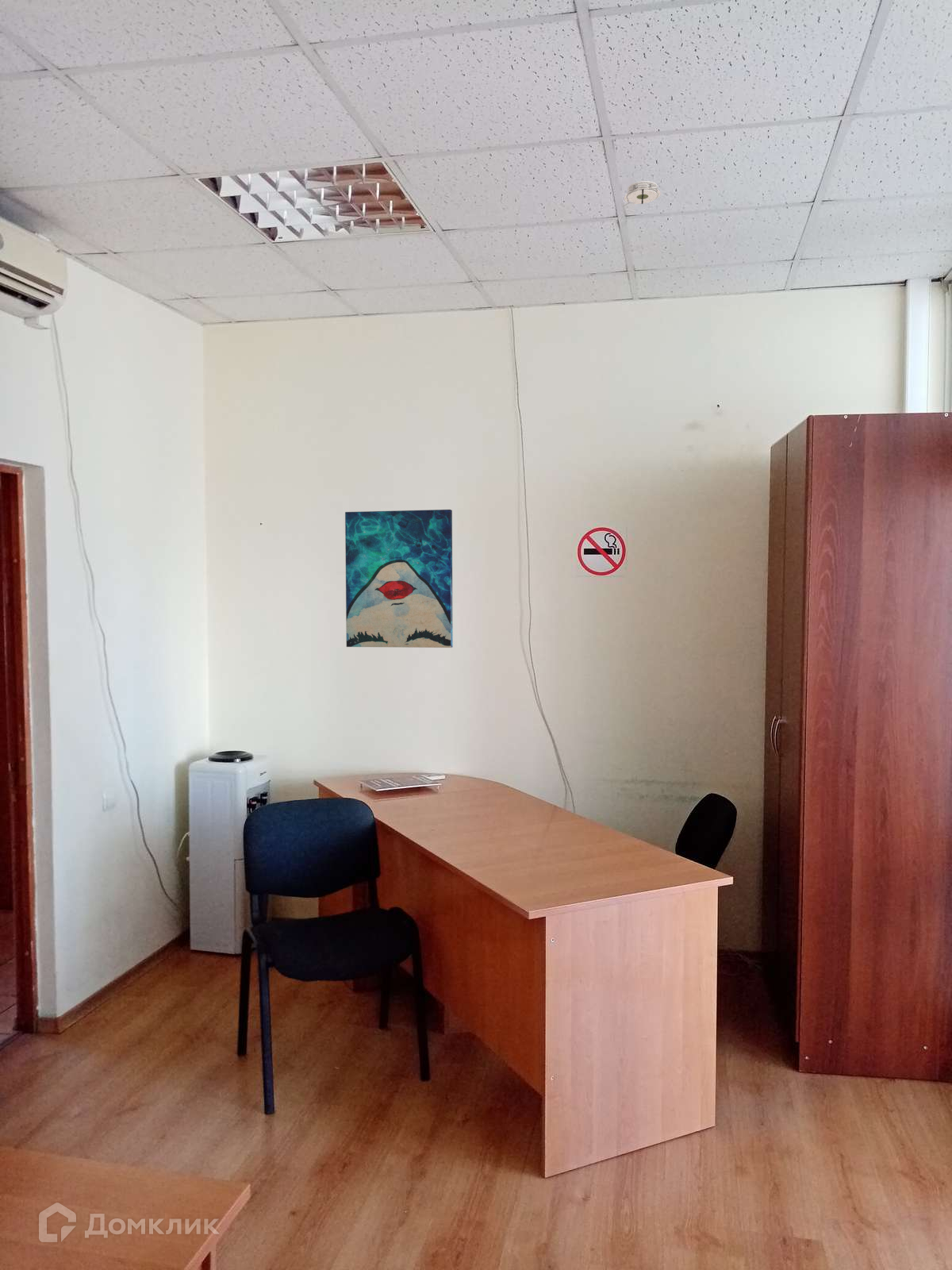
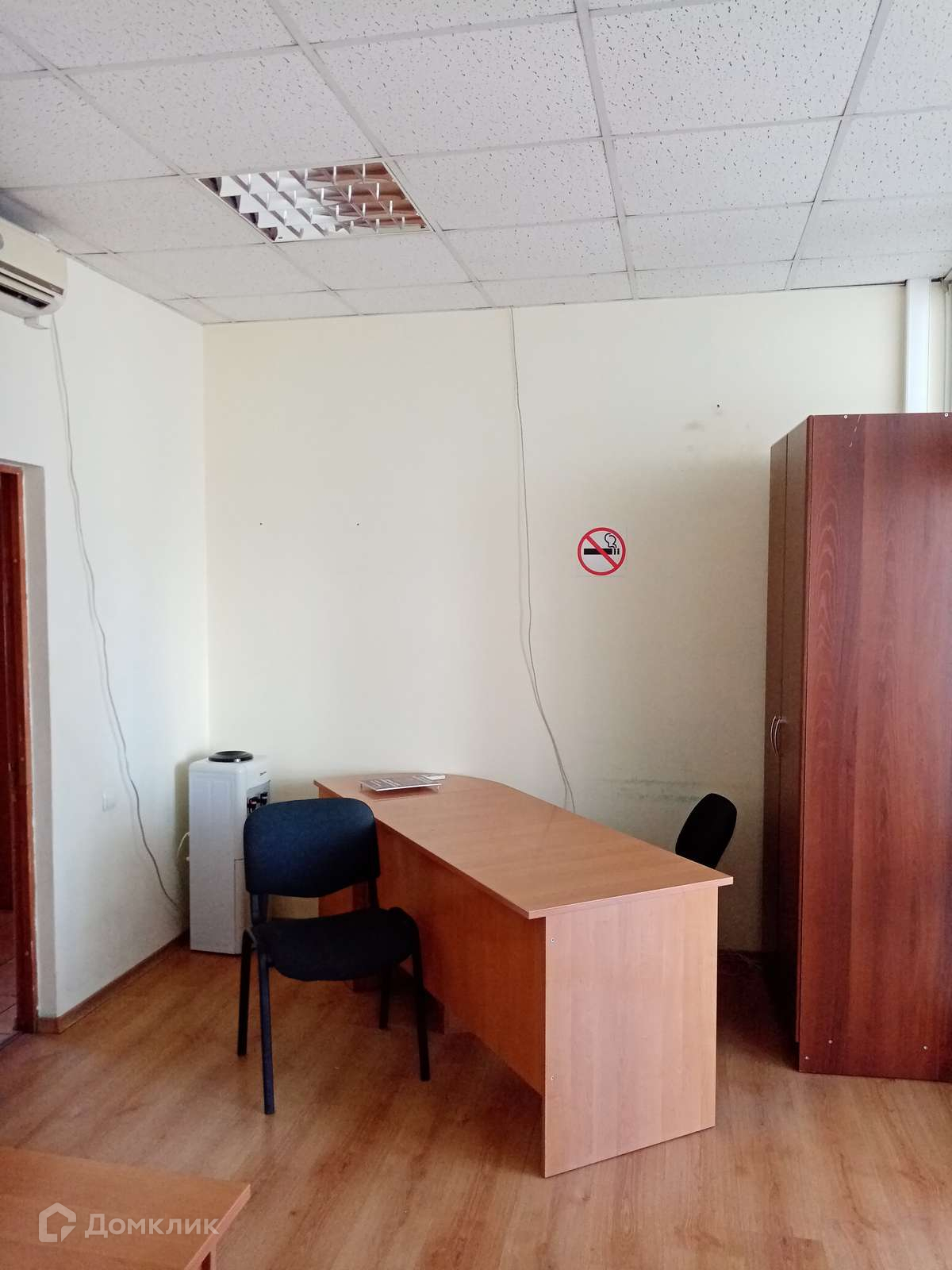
- wall art (398, 579)
- smoke detector (641, 193)
